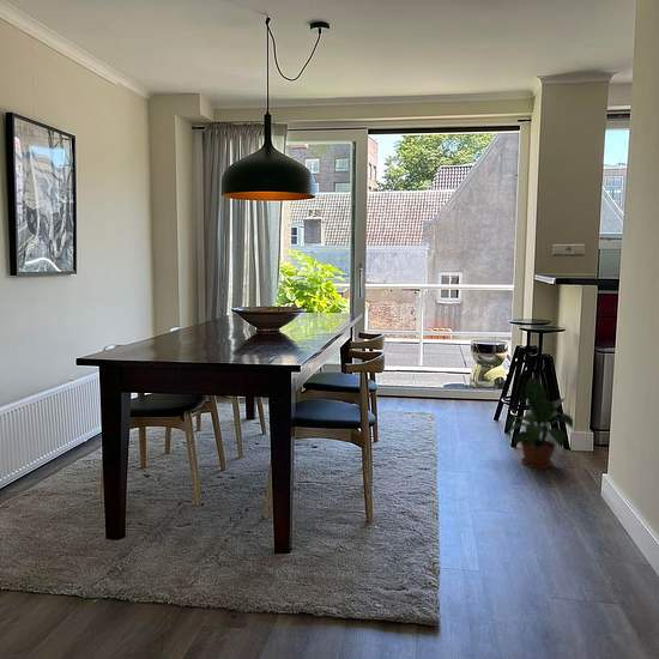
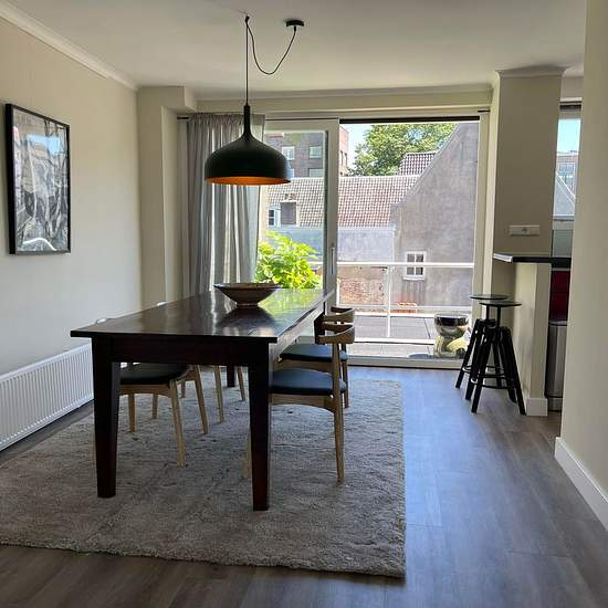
- potted plant (540, 422)
